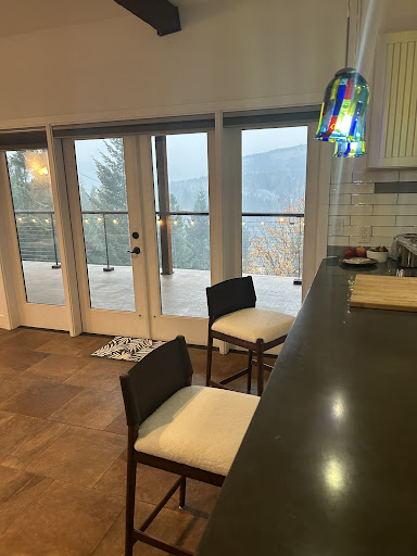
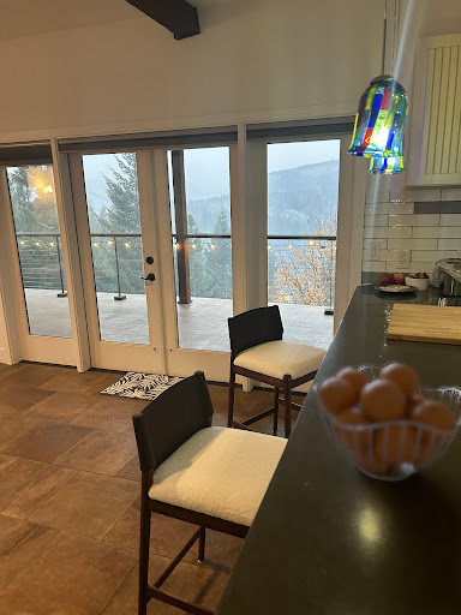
+ fruit basket (384, 418)
